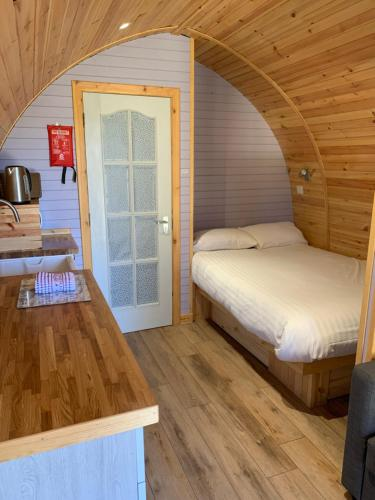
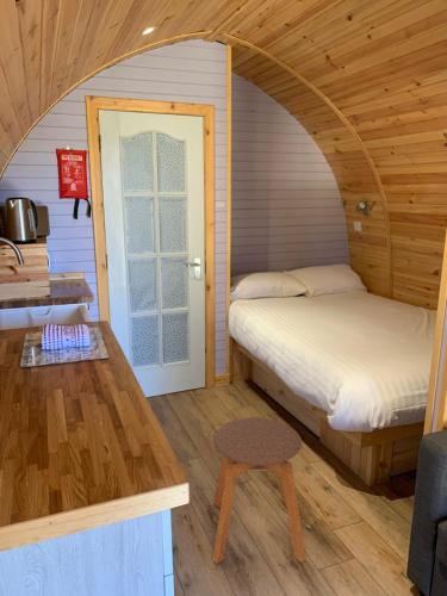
+ stool (256, 470)
